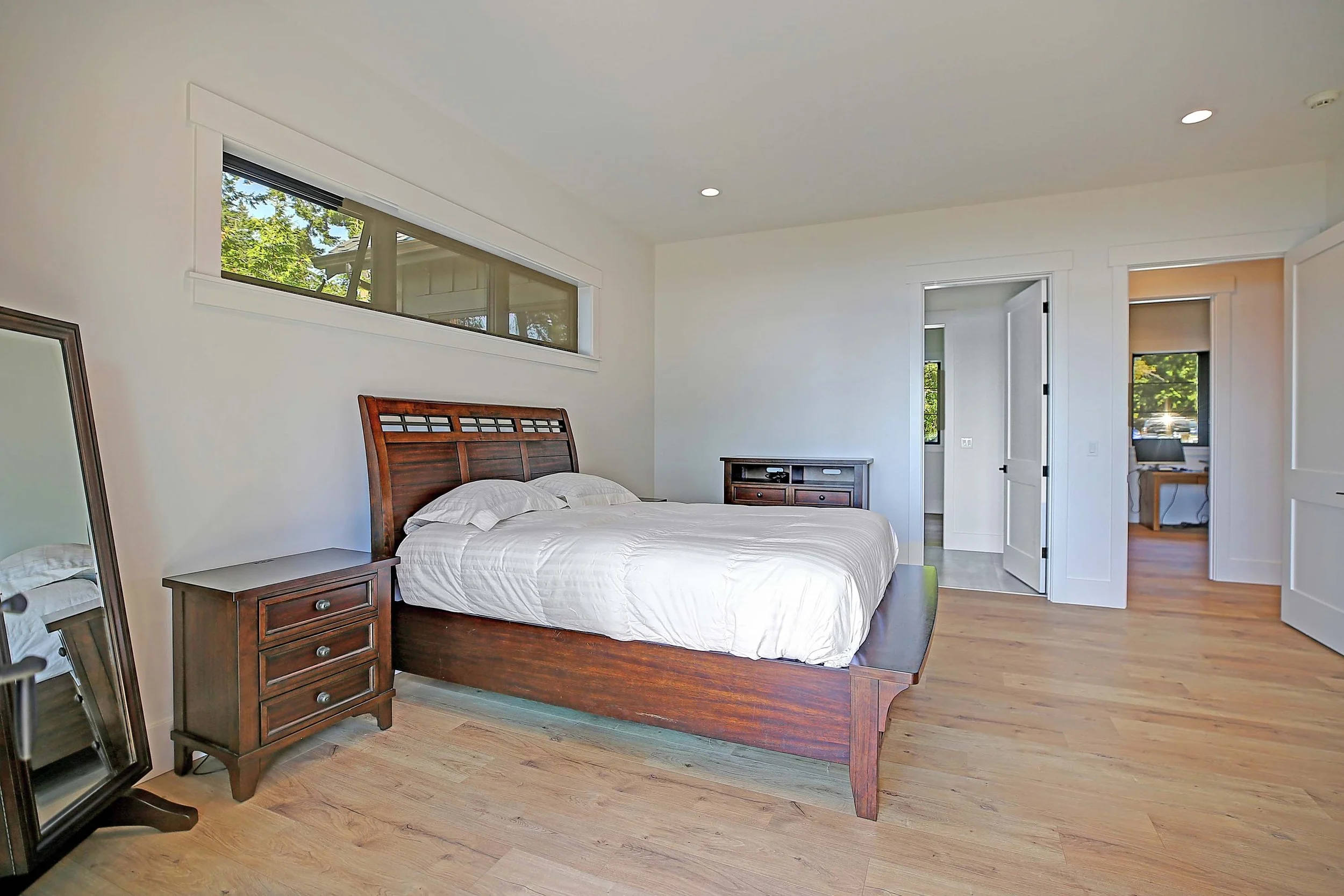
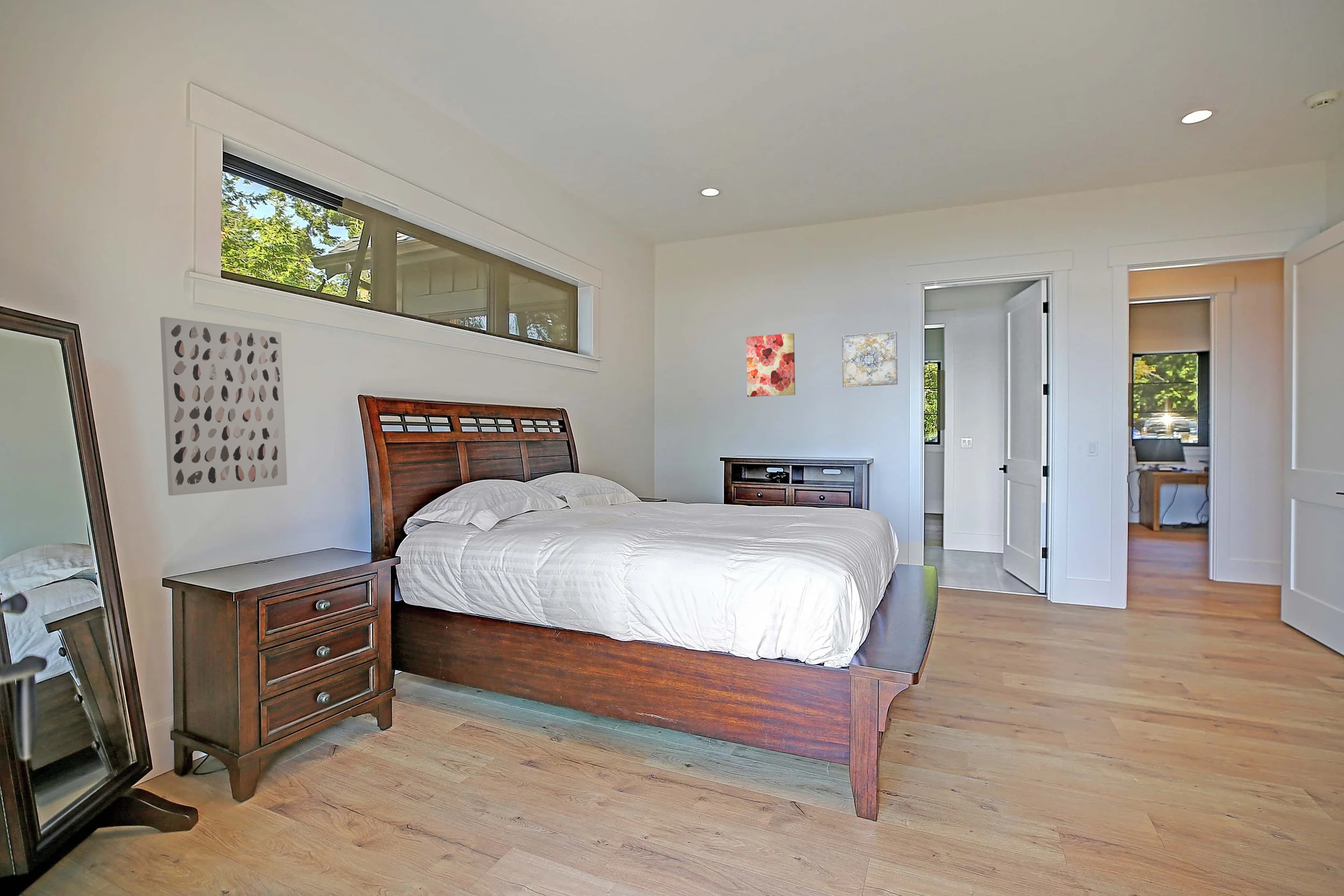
+ wall art (228, 407)
+ wall art (770, 365)
+ wall art (869, 360)
